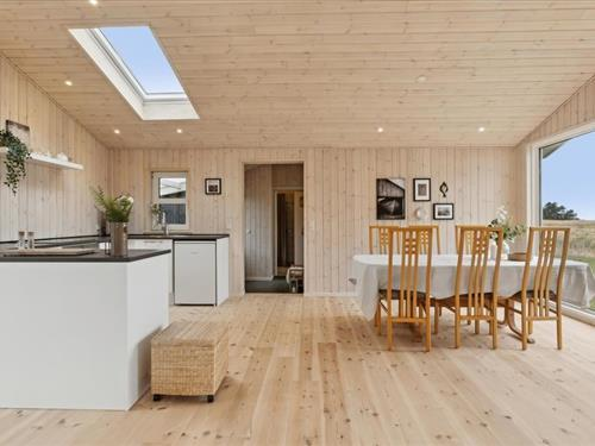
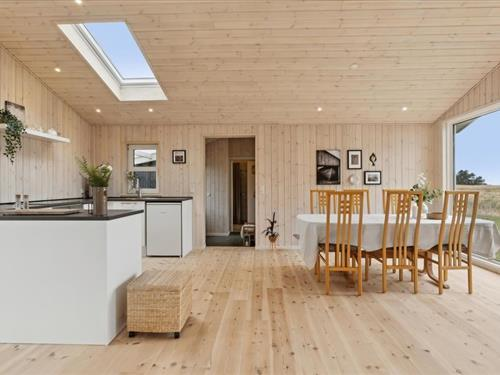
+ house plant (270, 231)
